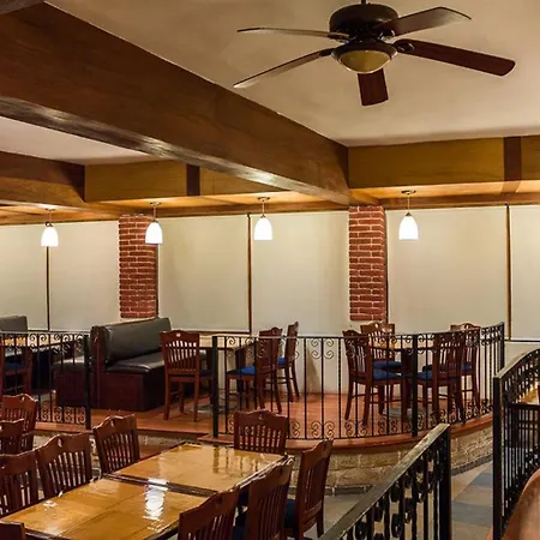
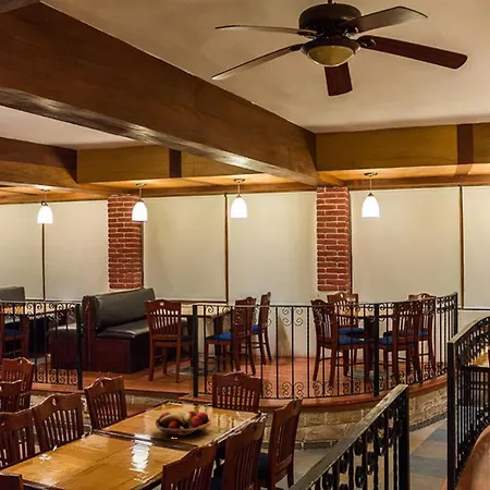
+ fruit basket (183, 421)
